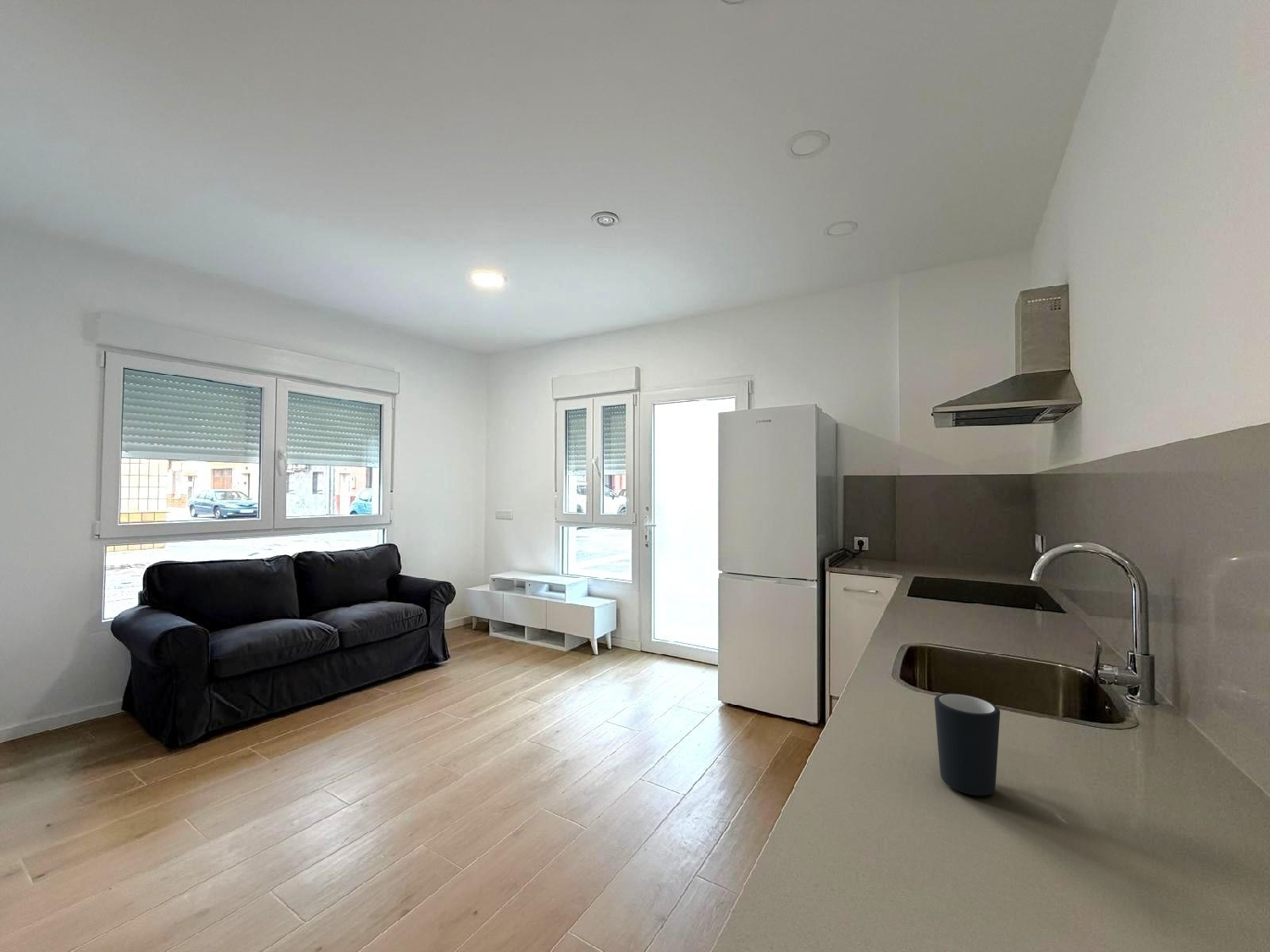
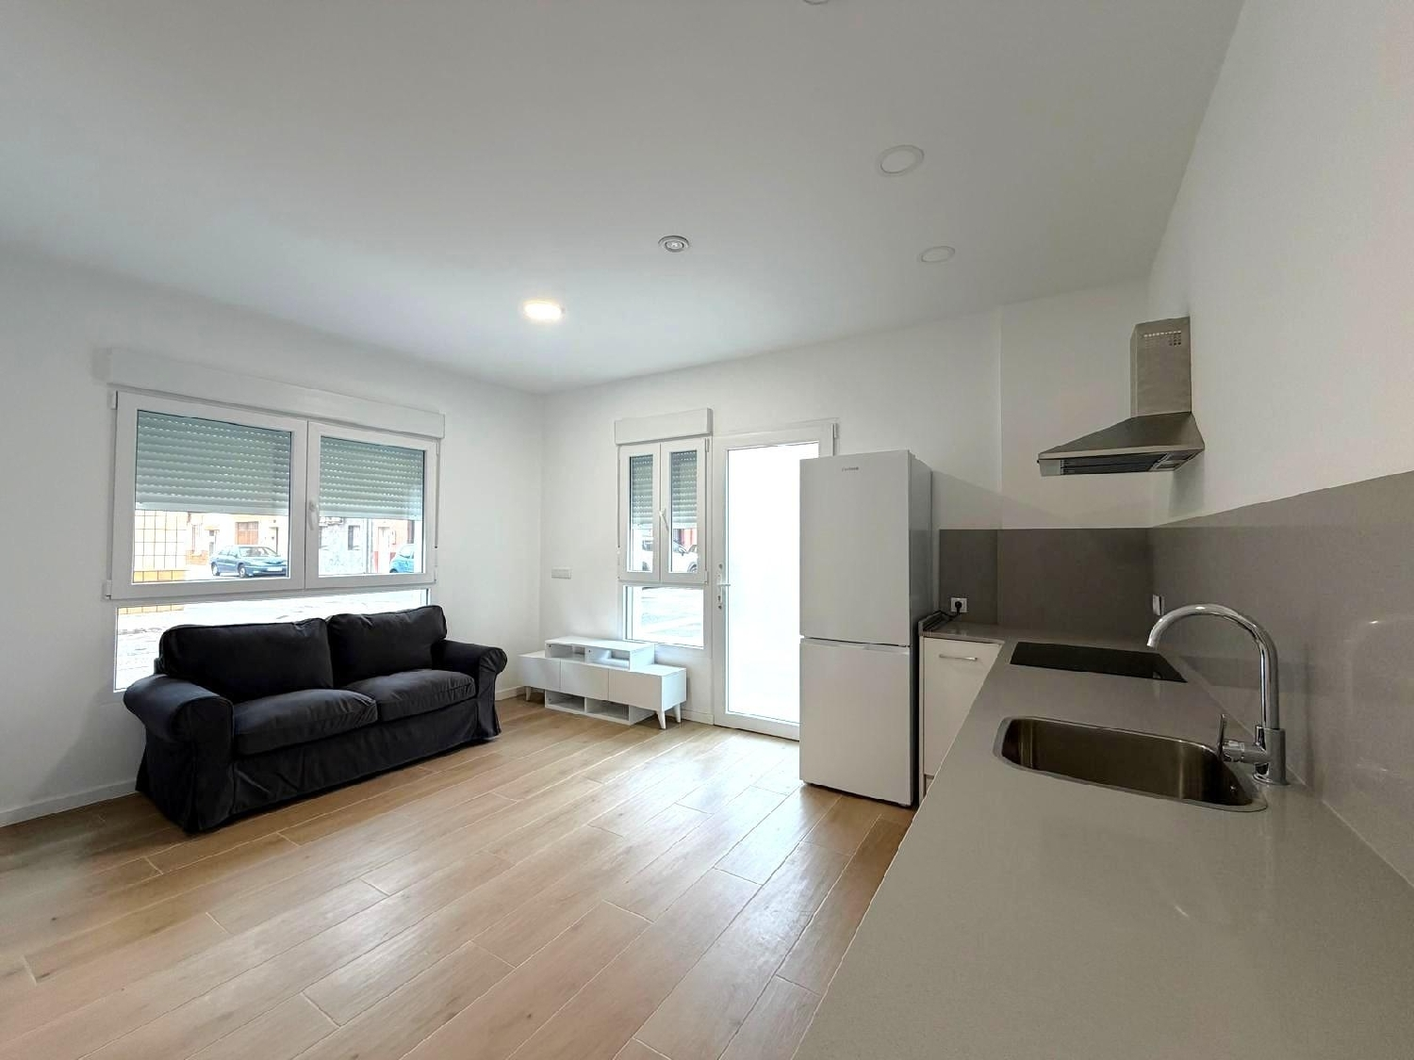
- mug (964, 739)
